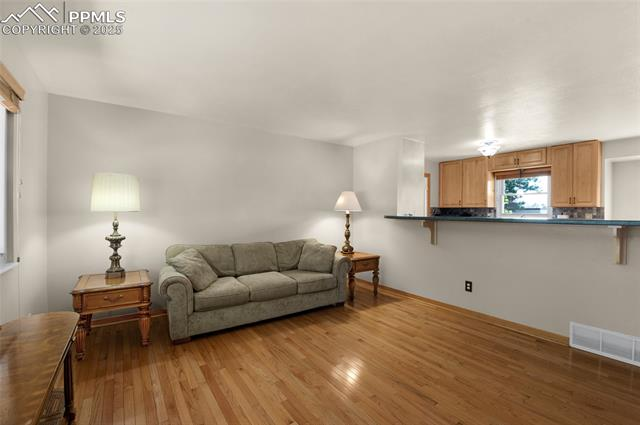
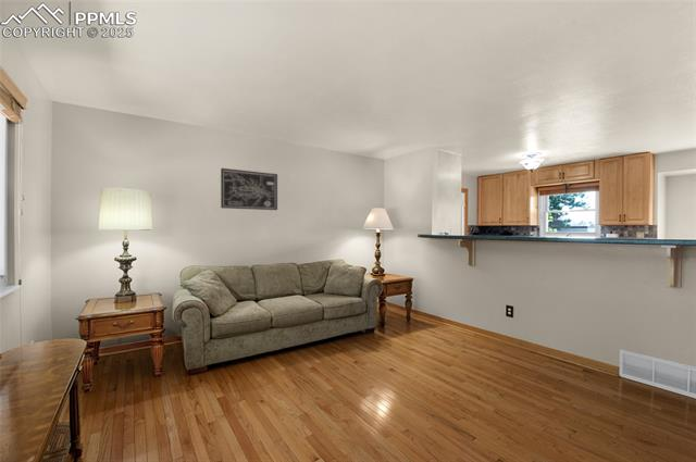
+ wall art (250, 190)
